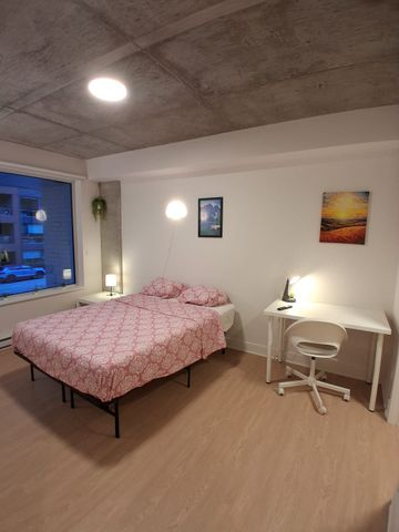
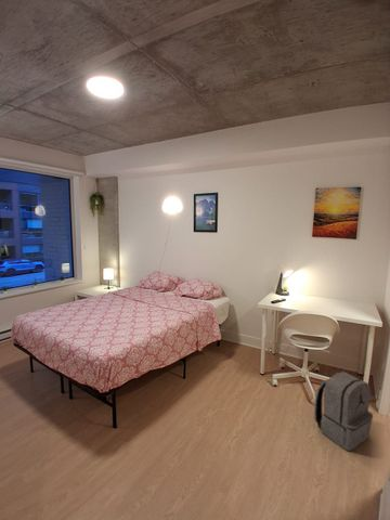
+ backpack (342, 404)
